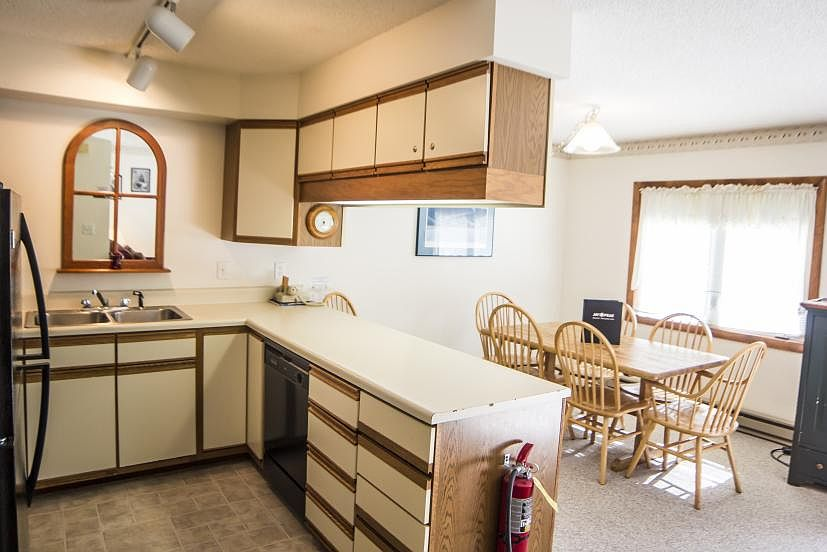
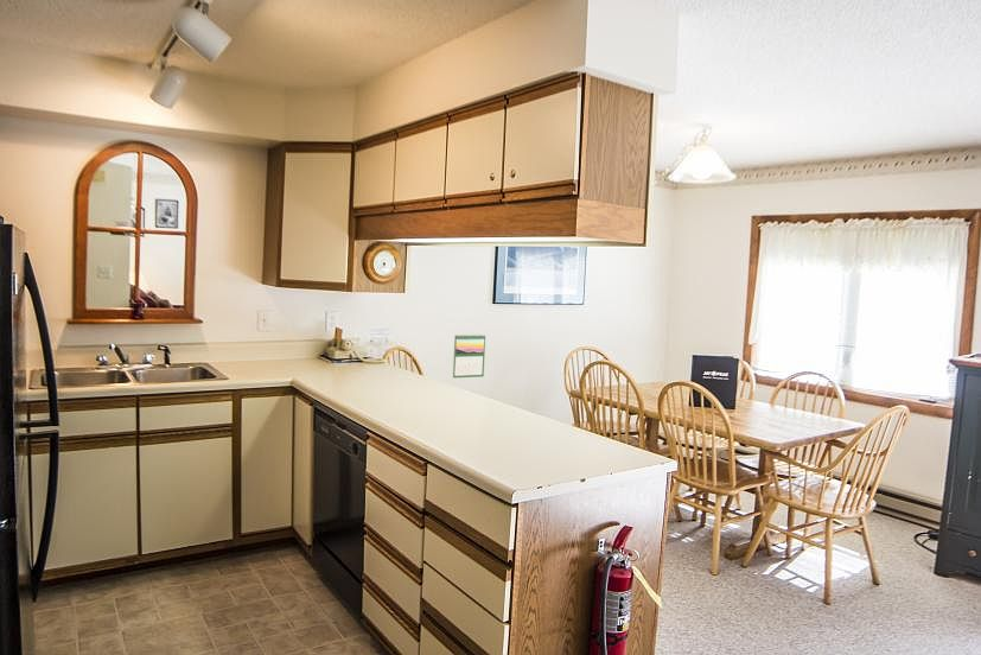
+ calendar (469, 355)
